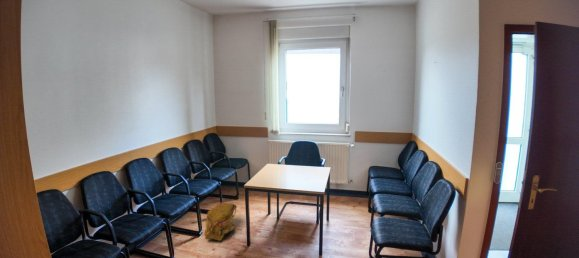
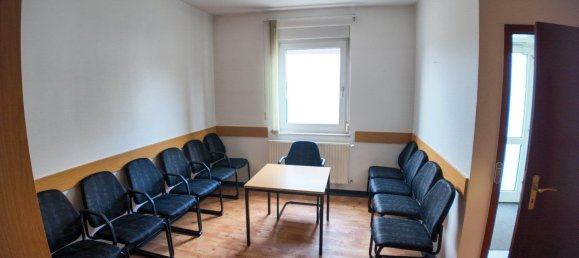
- backpack (219, 221)
